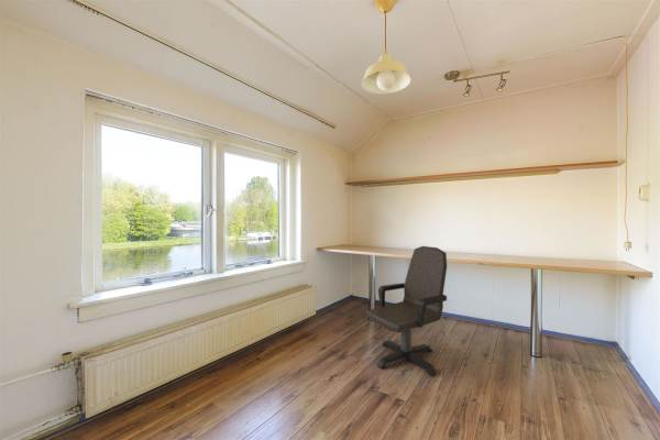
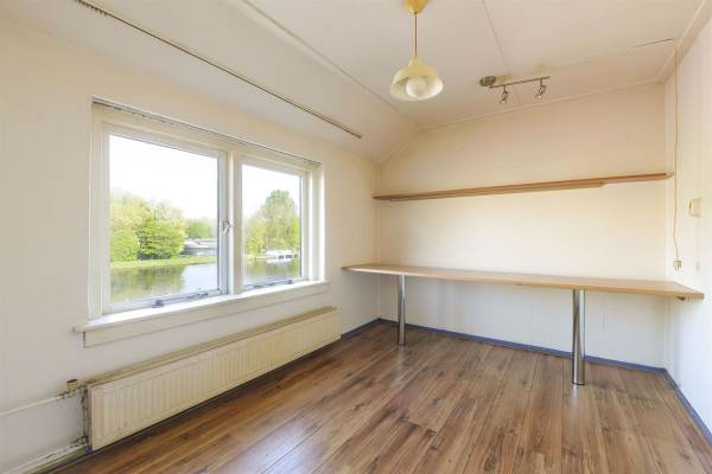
- office chair (406, 302)
